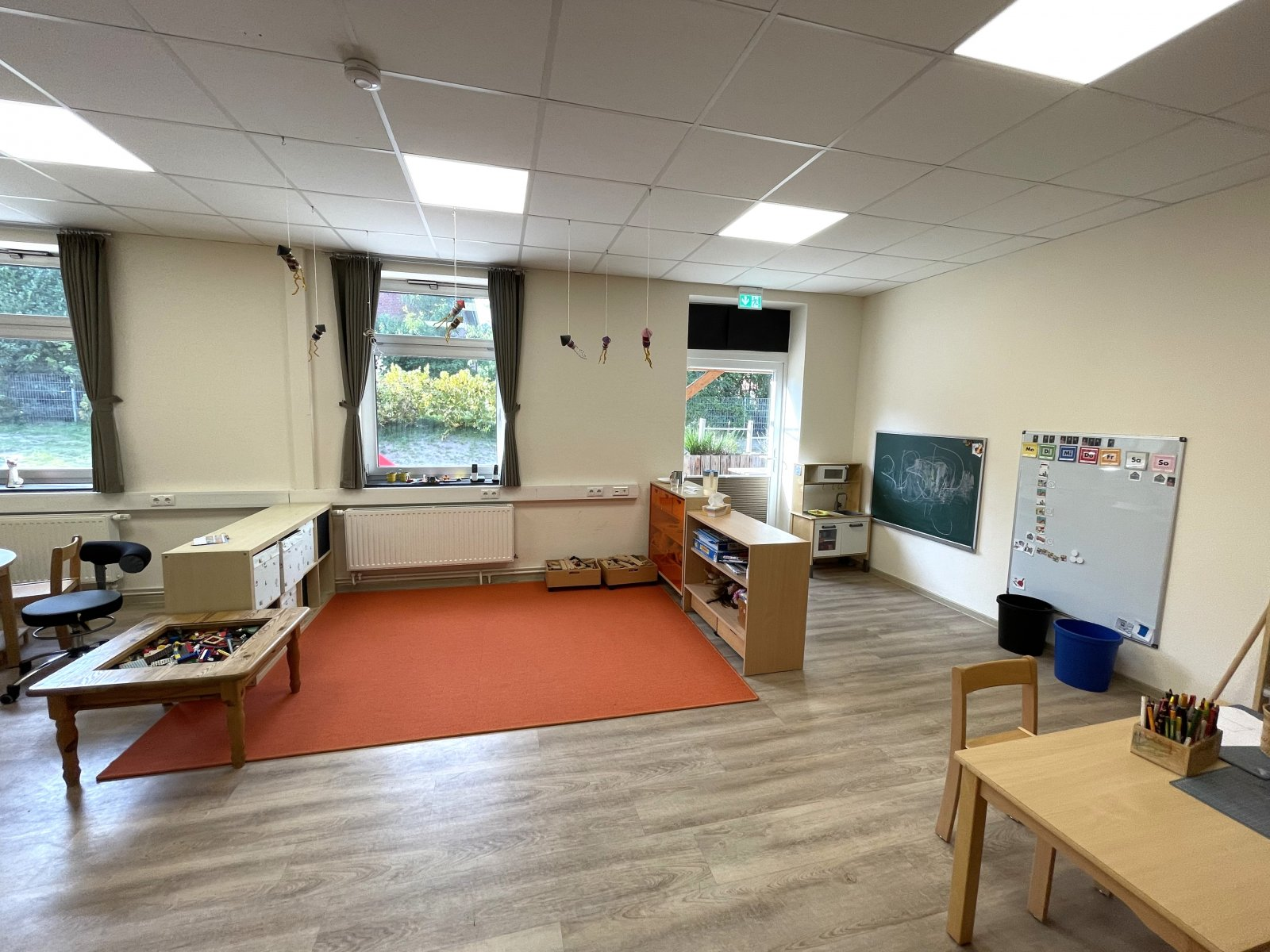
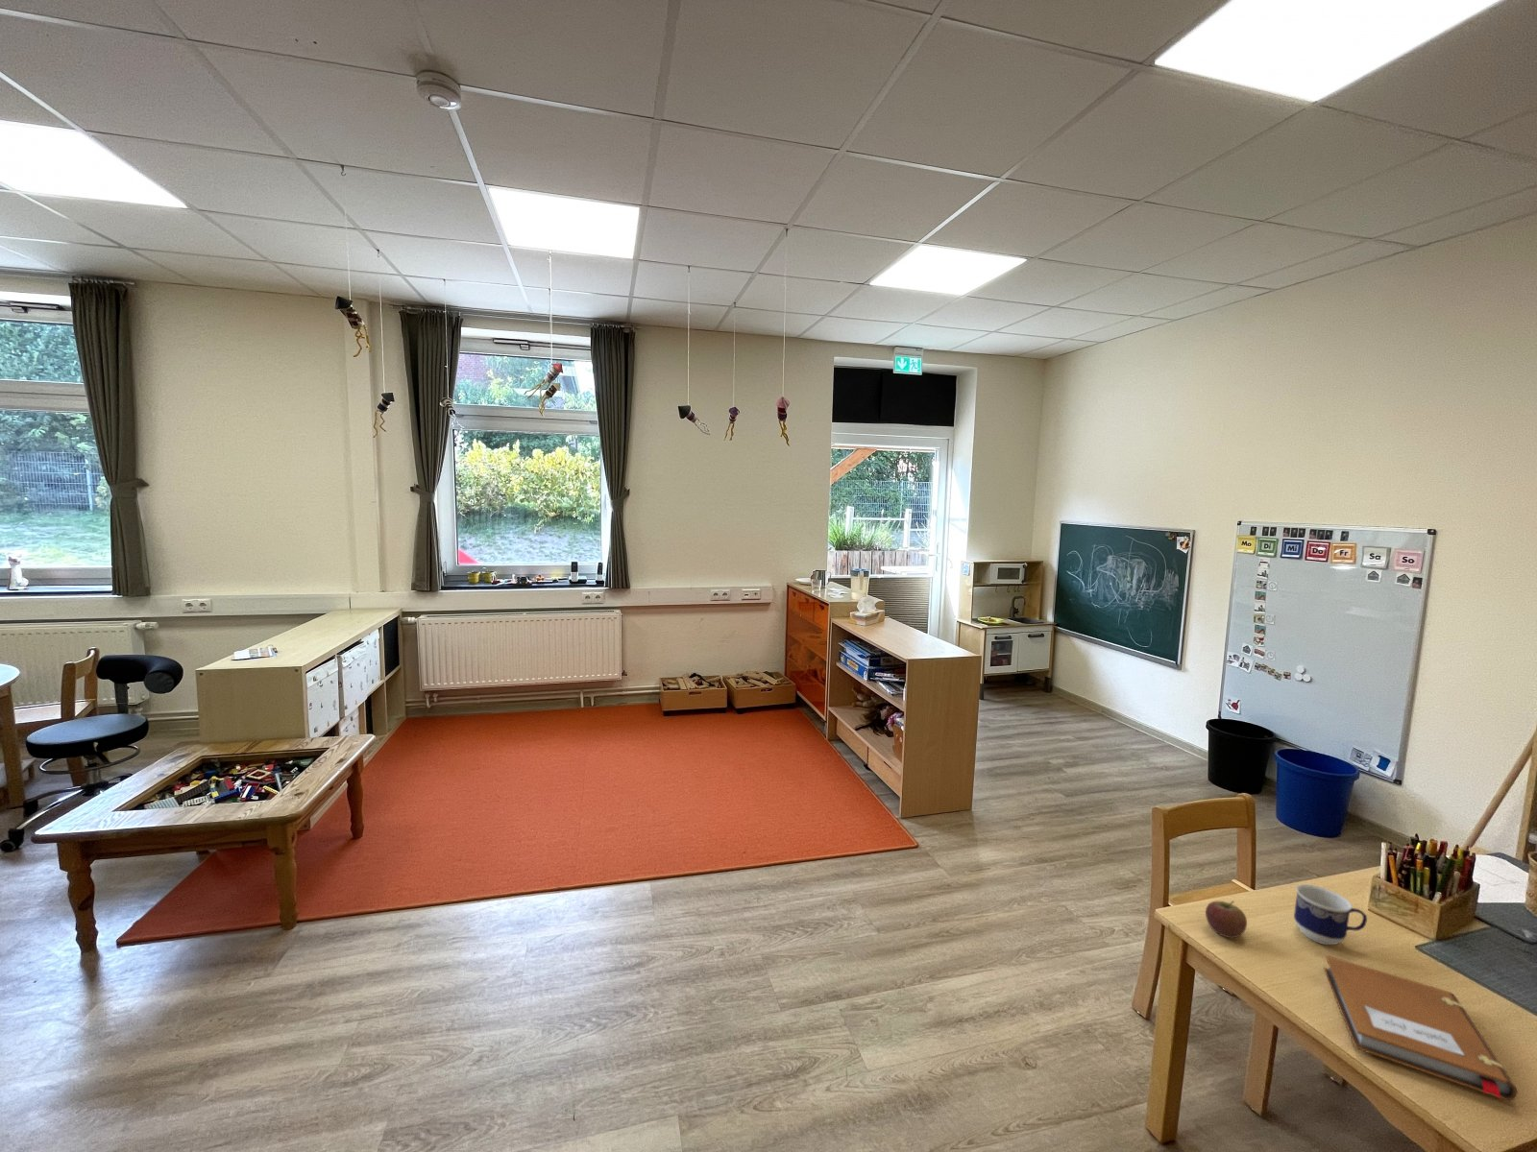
+ apple (1226, 916)
+ cup (1329, 918)
+ notebook (1410, 1021)
